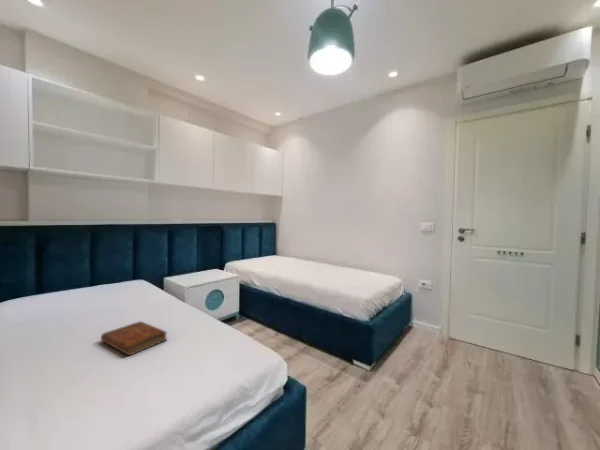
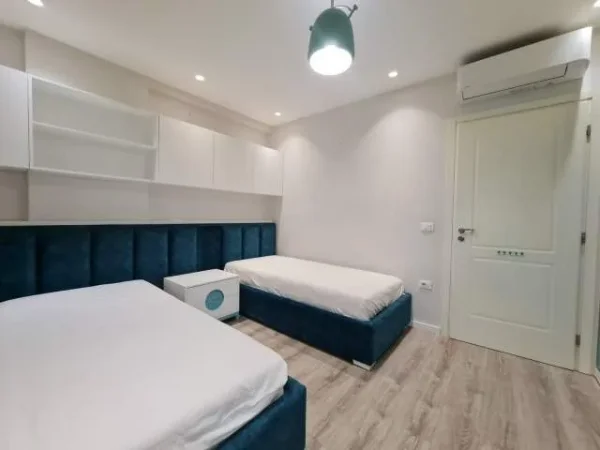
- bible (134, 337)
